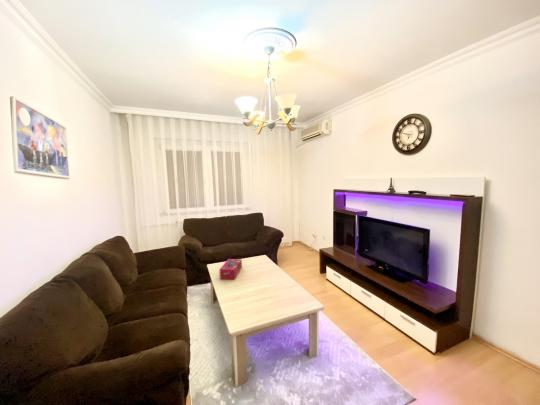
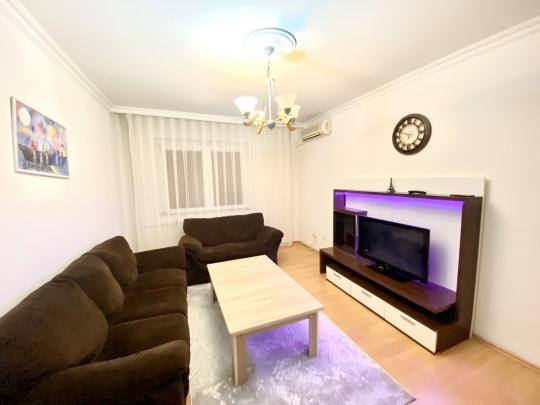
- tissue box (231, 268)
